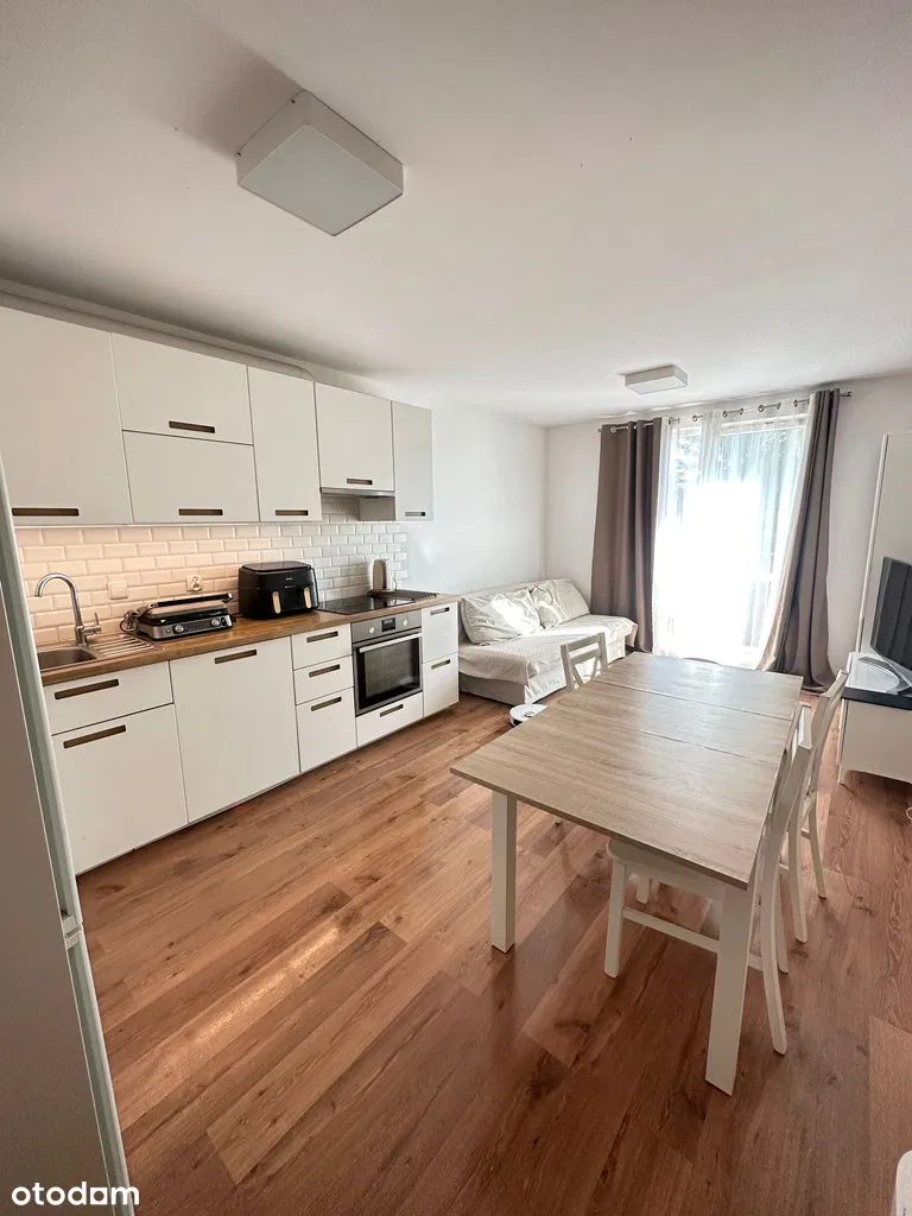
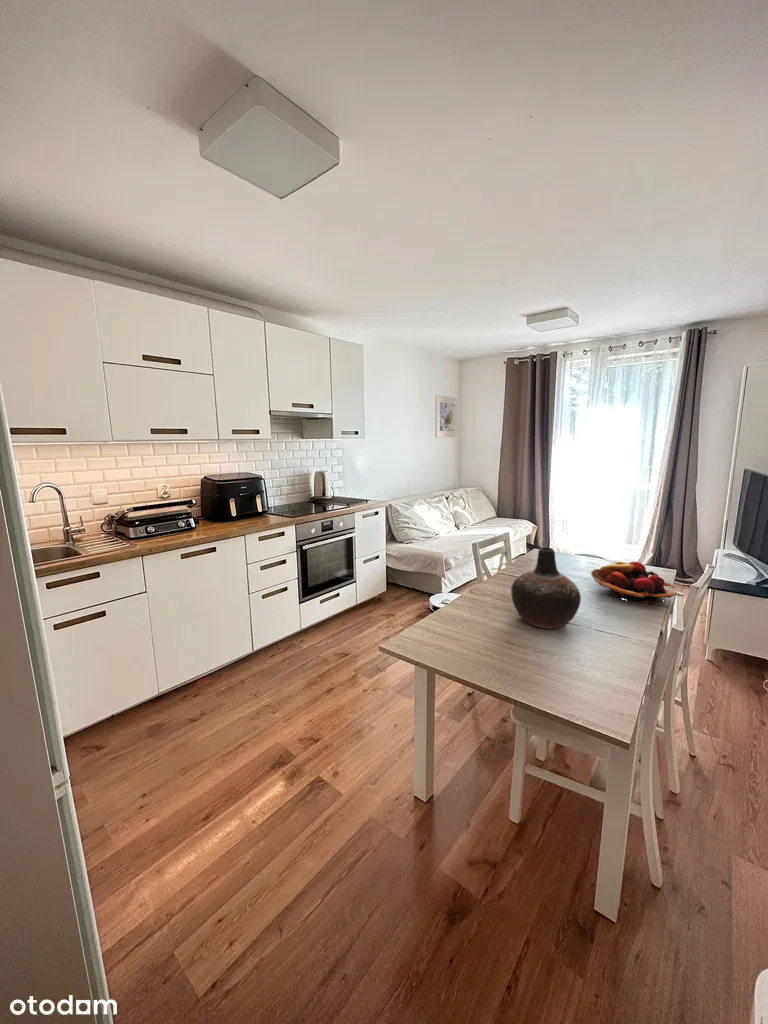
+ vase (545, 585)
+ fruit basket (629, 579)
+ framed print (446, 417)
